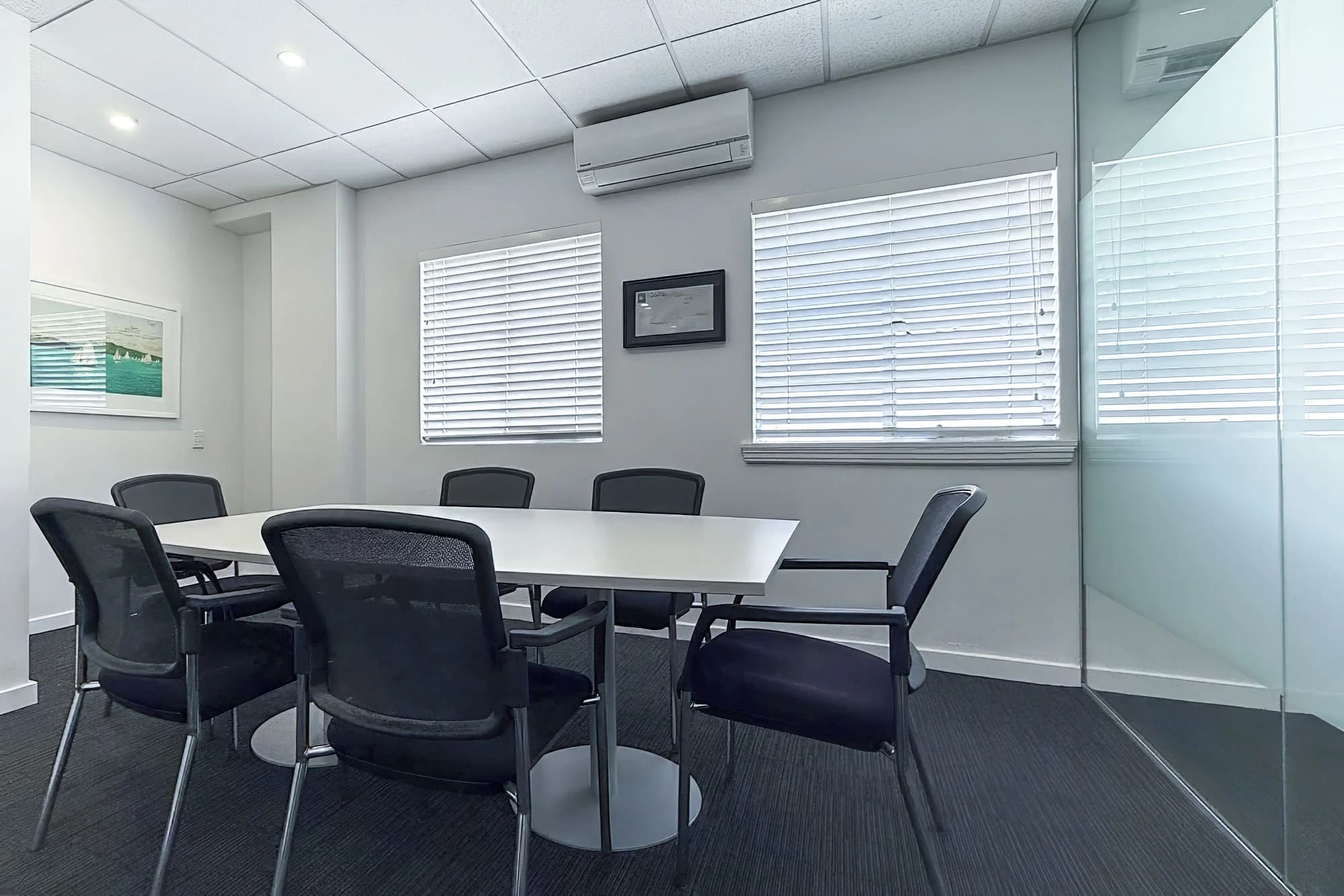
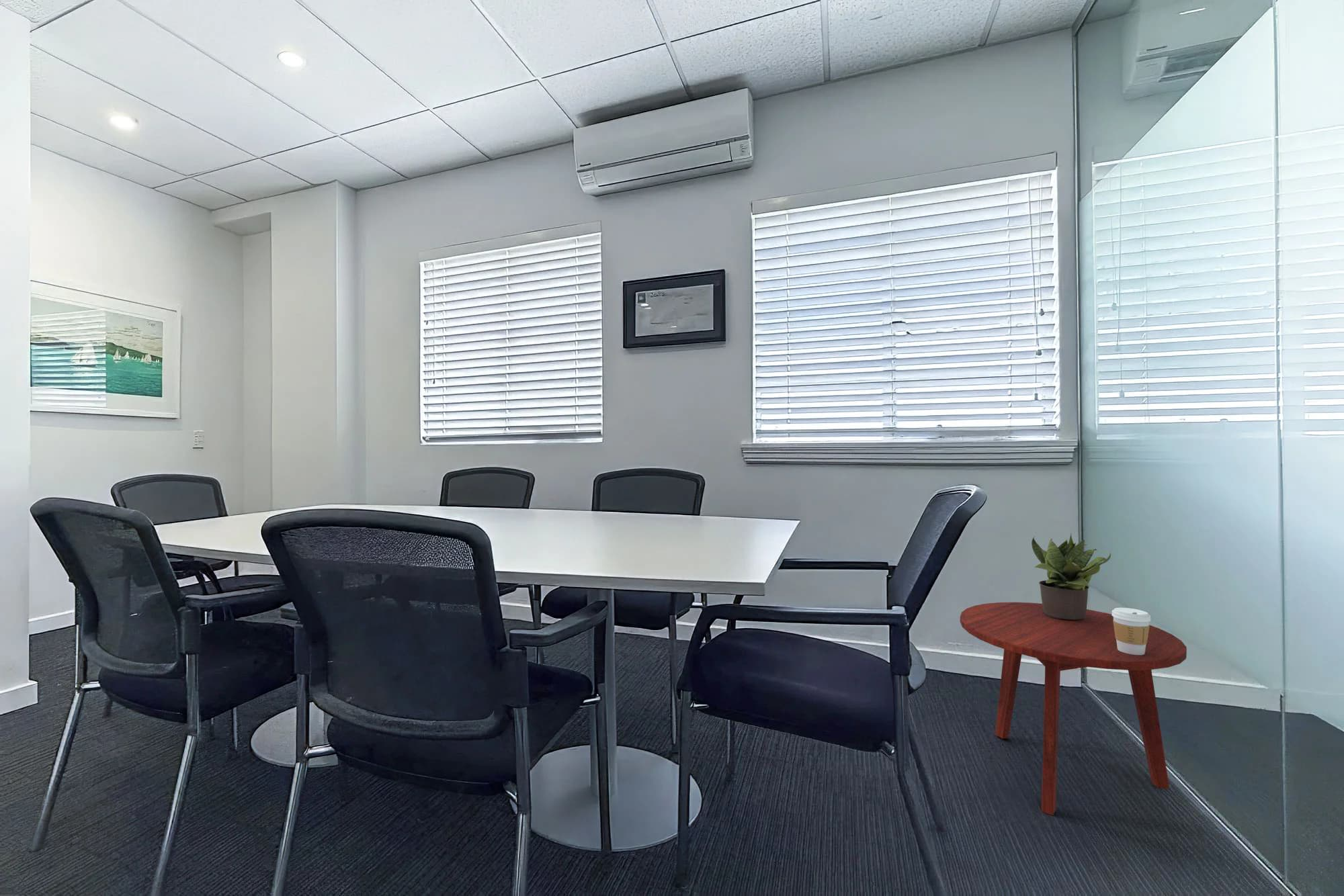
+ potted plant (1064, 575)
+ side table (1058, 701)
+ coffee cup (1131, 629)
